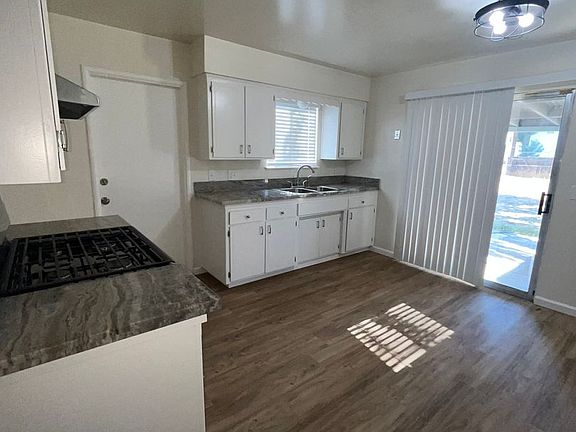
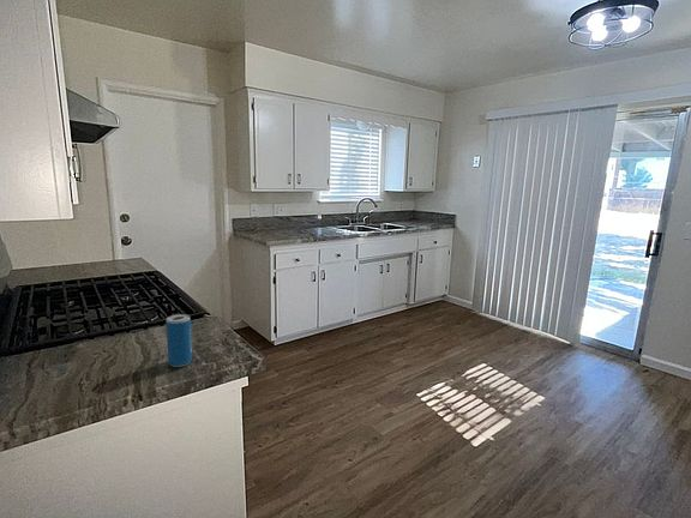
+ beverage can (179, 339)
